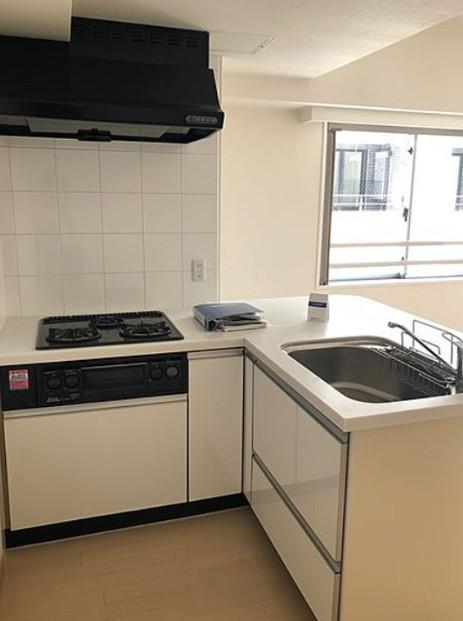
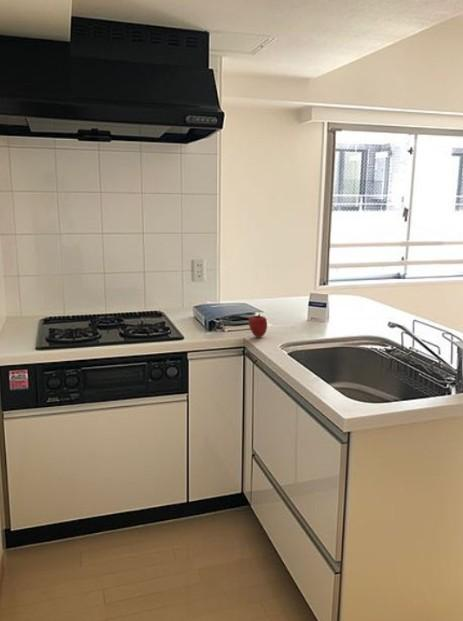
+ apple (257, 325)
